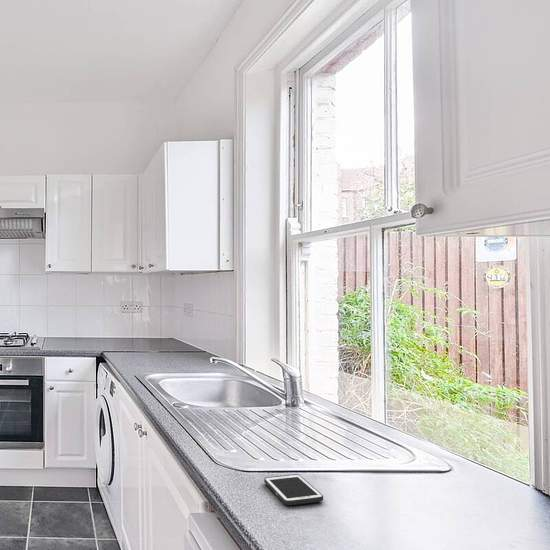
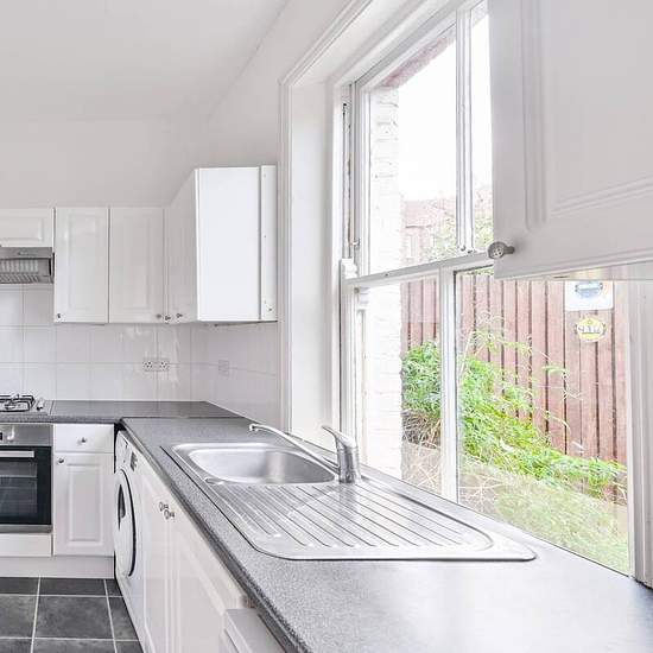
- cell phone (292, 489)
